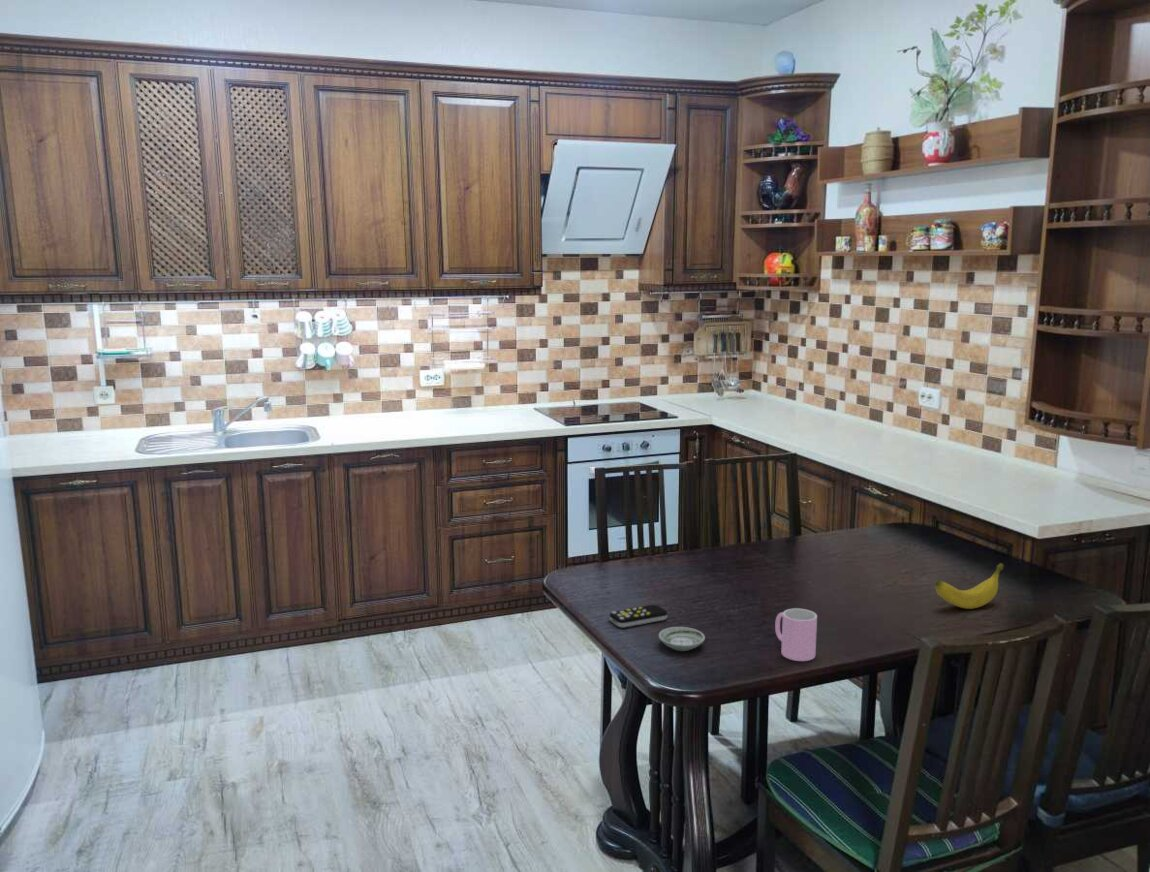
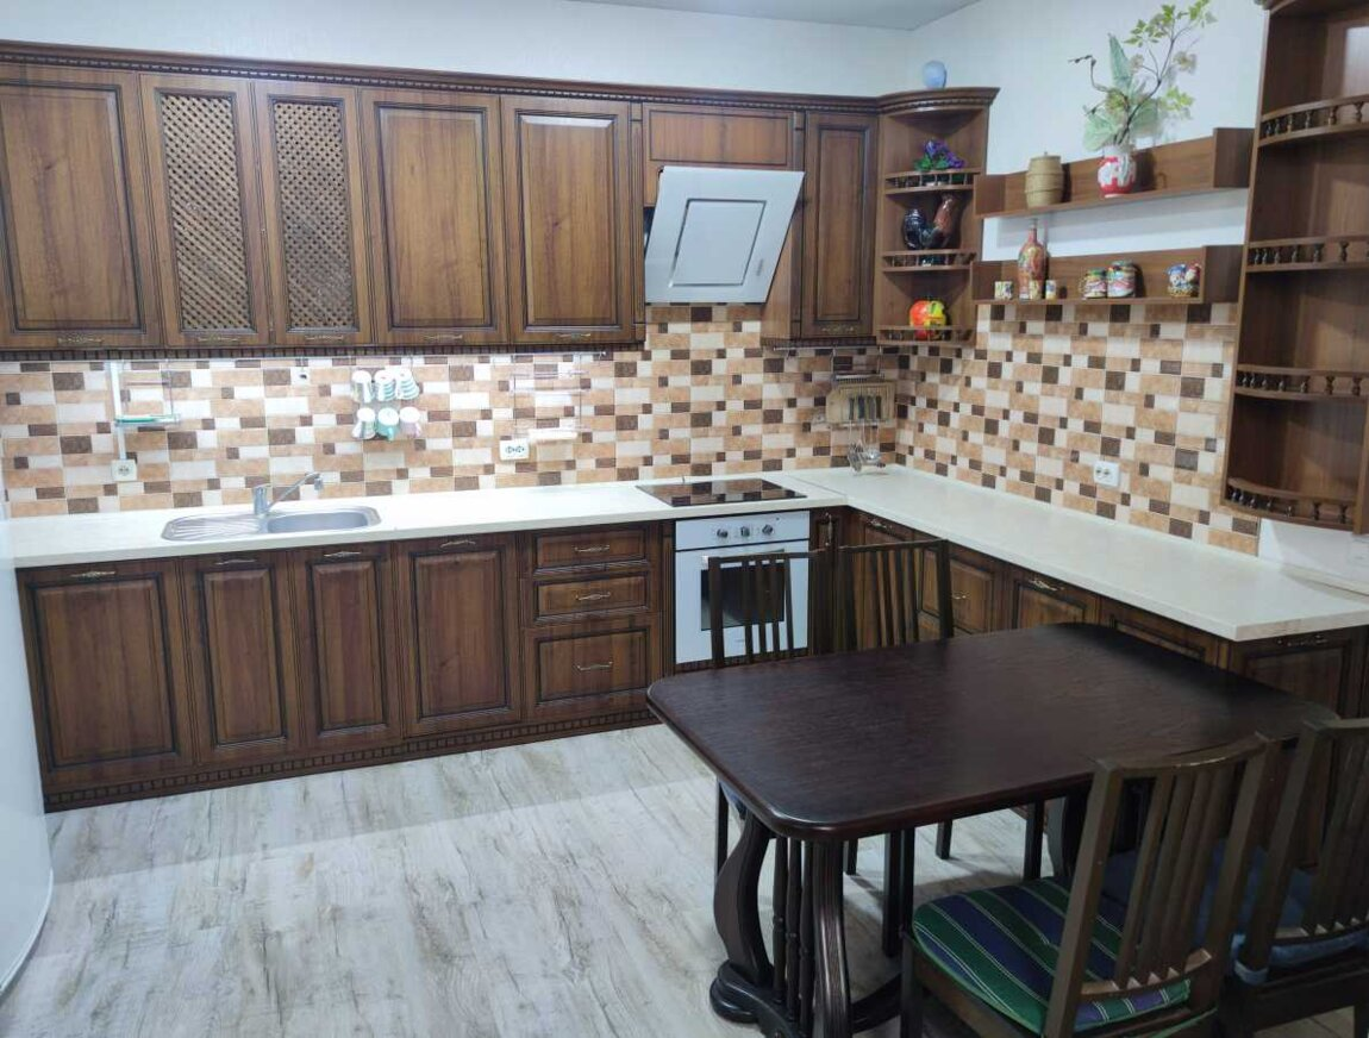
- banana (970, 589)
- saucer (681, 640)
- remote control (638, 615)
- cup (793, 632)
